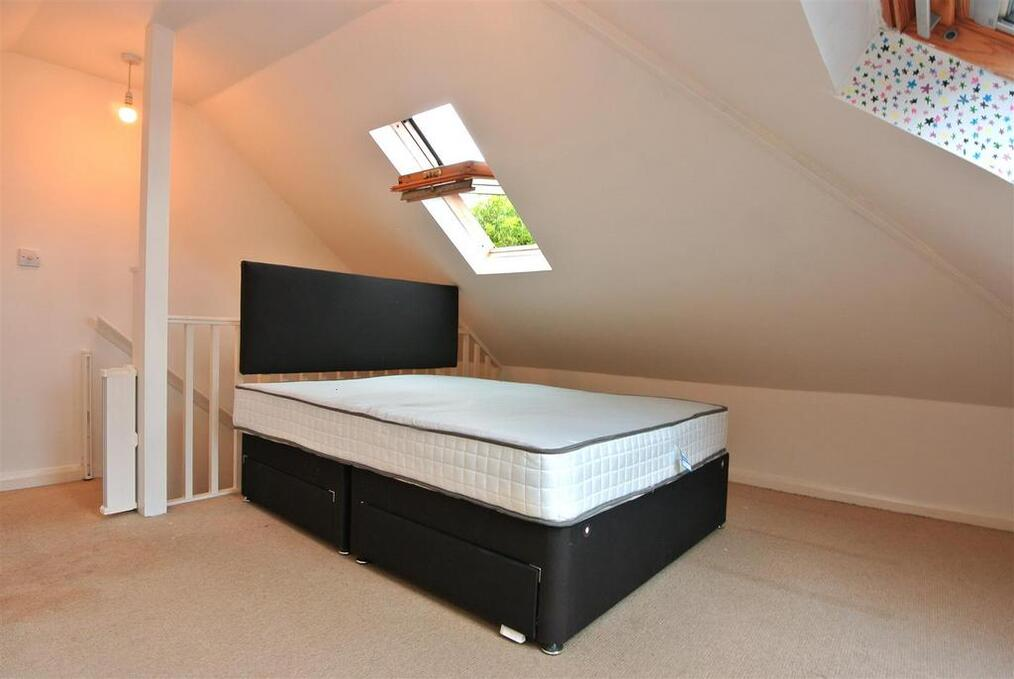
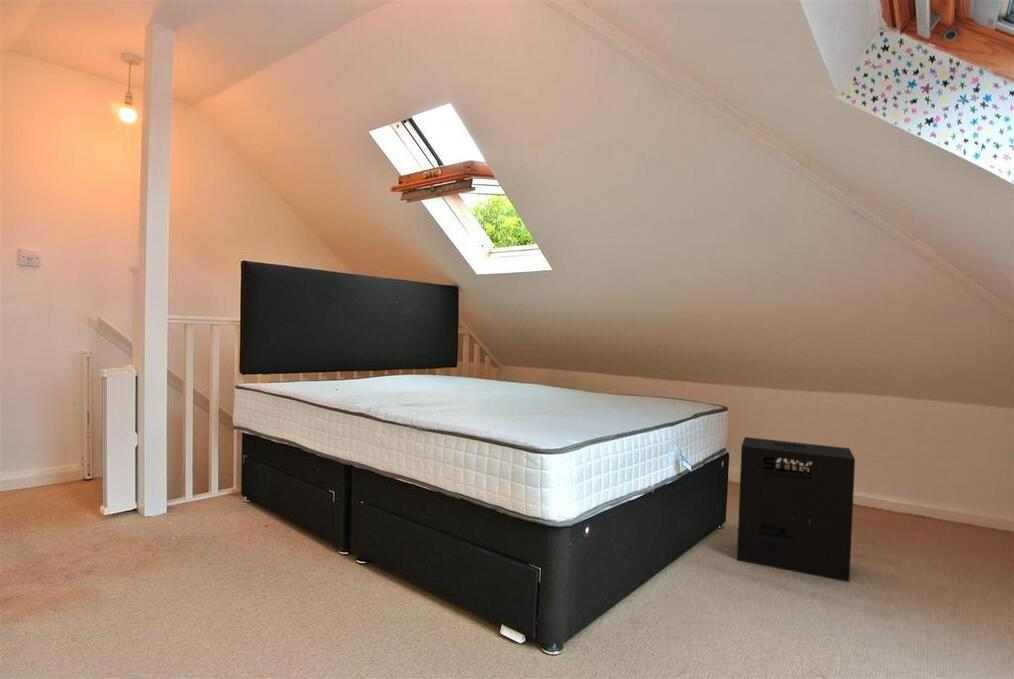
+ cardboard box (793, 504)
